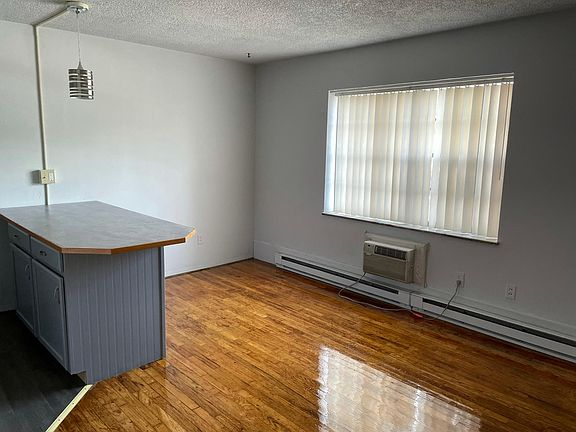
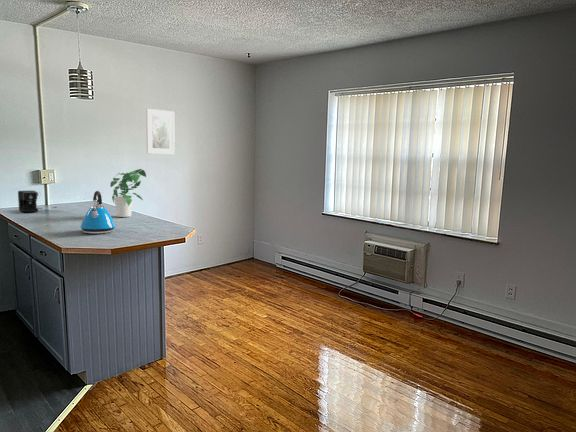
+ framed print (160, 132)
+ kettle (97, 211)
+ potted plant (127, 192)
+ coffee maker (36, 200)
